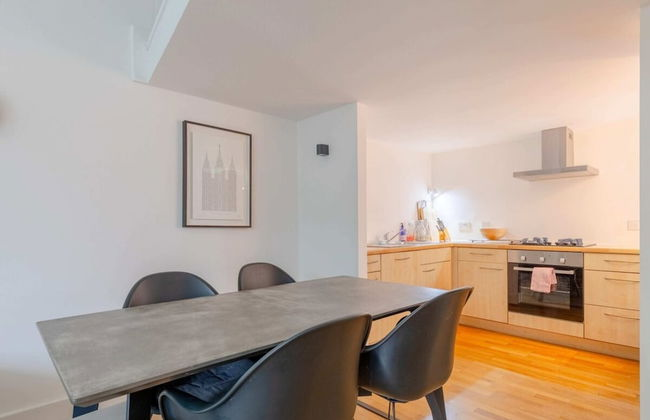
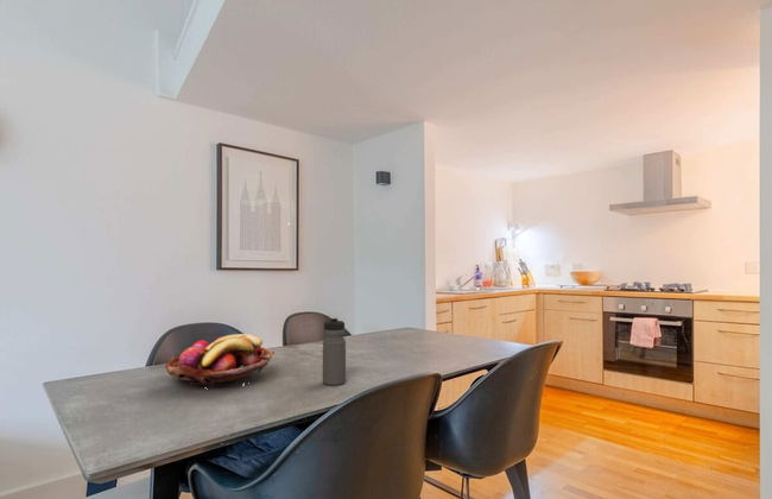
+ fruit basket (221, 356)
+ water bottle (334, 349)
